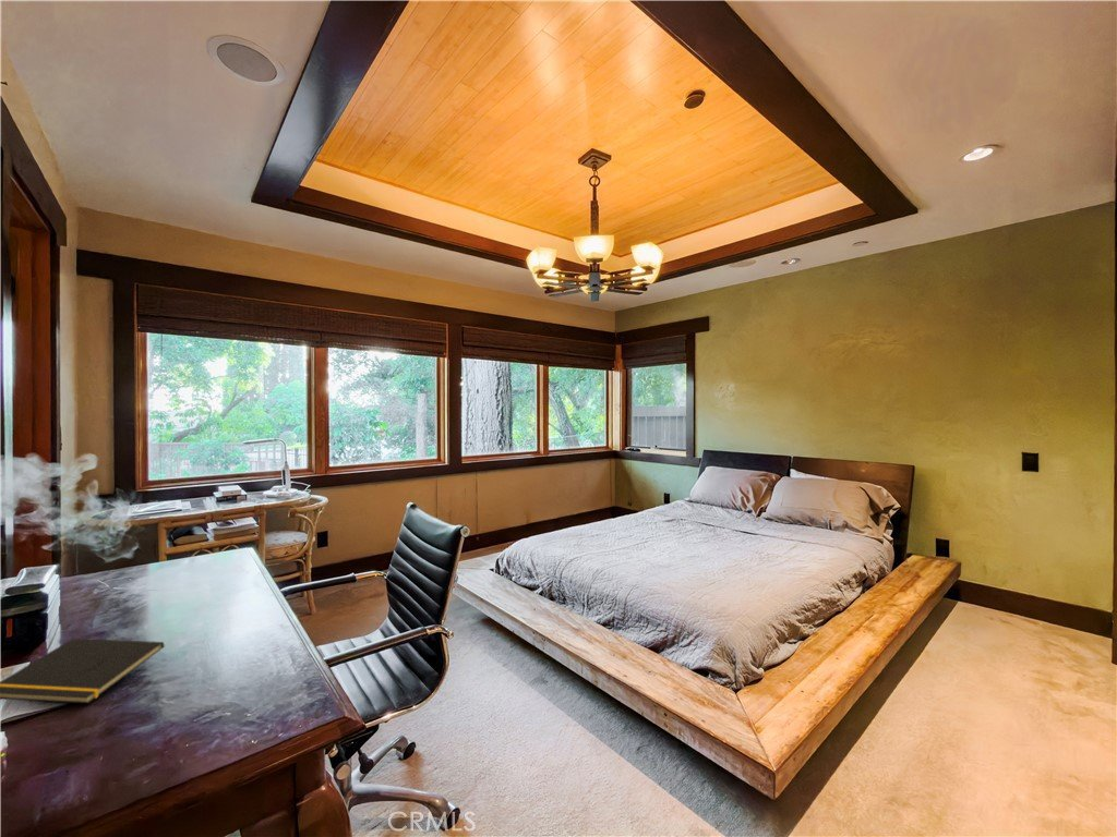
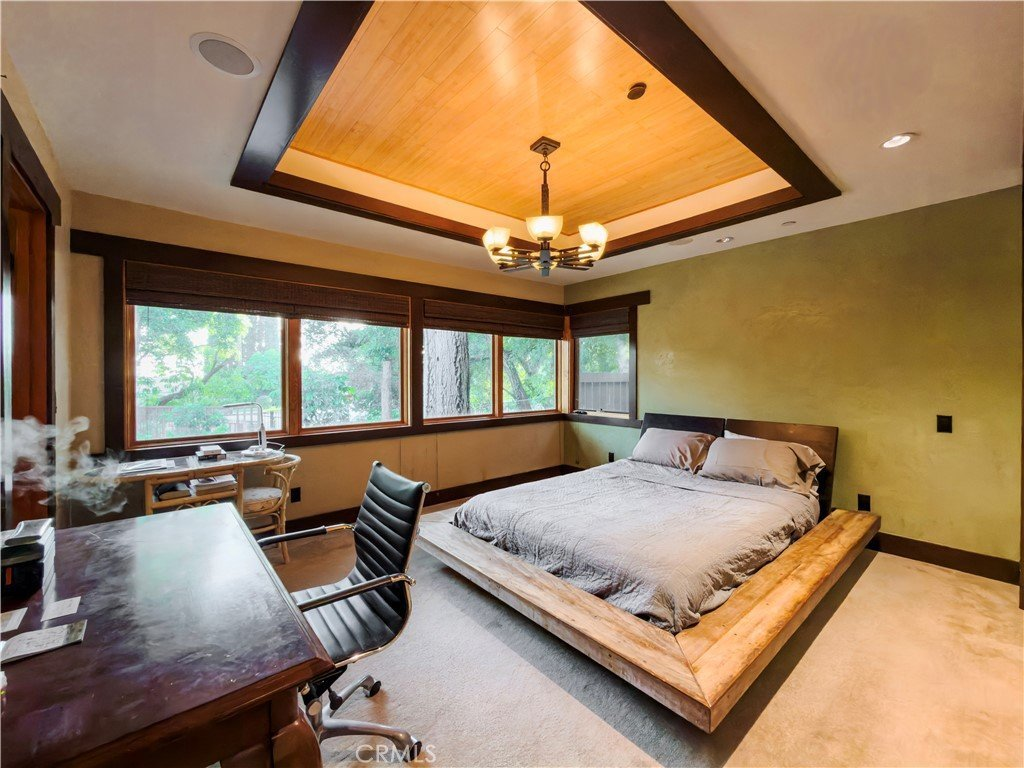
- notepad (80, 667)
